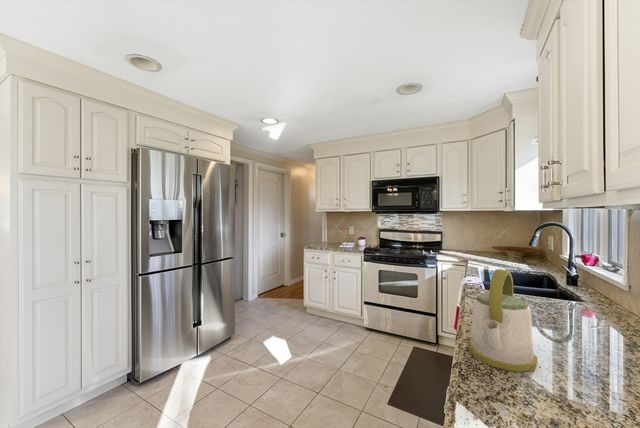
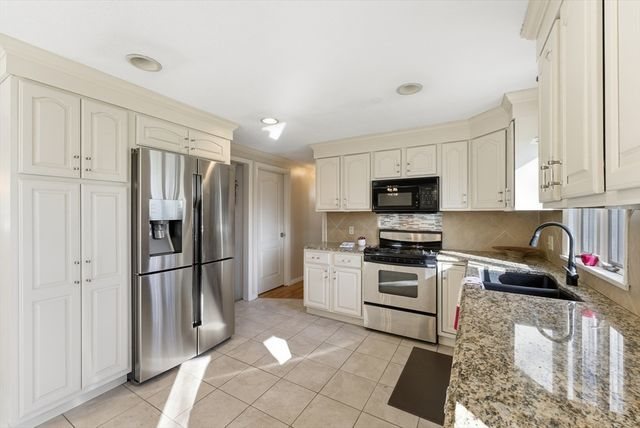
- kettle (499, 313)
